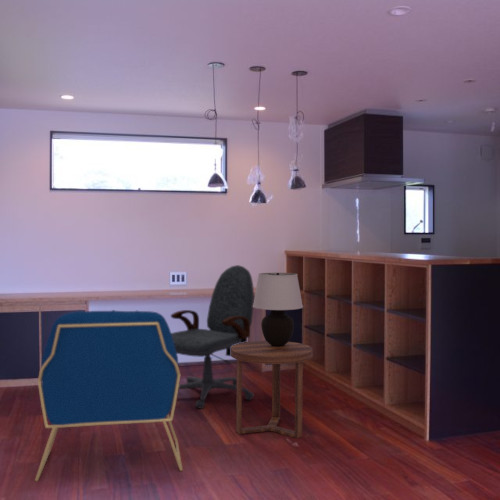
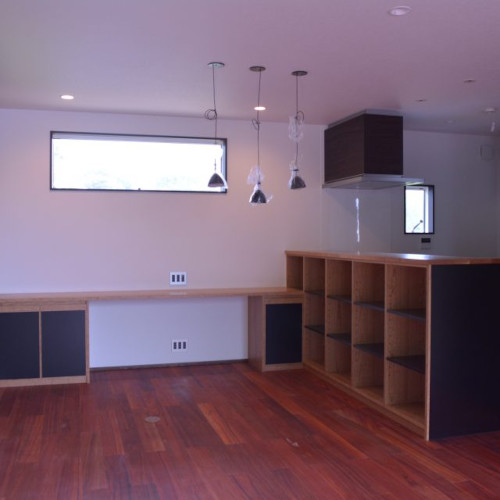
- office chair (208, 331)
- table lamp (277, 308)
- armchair (112, 383)
- side table (272, 388)
